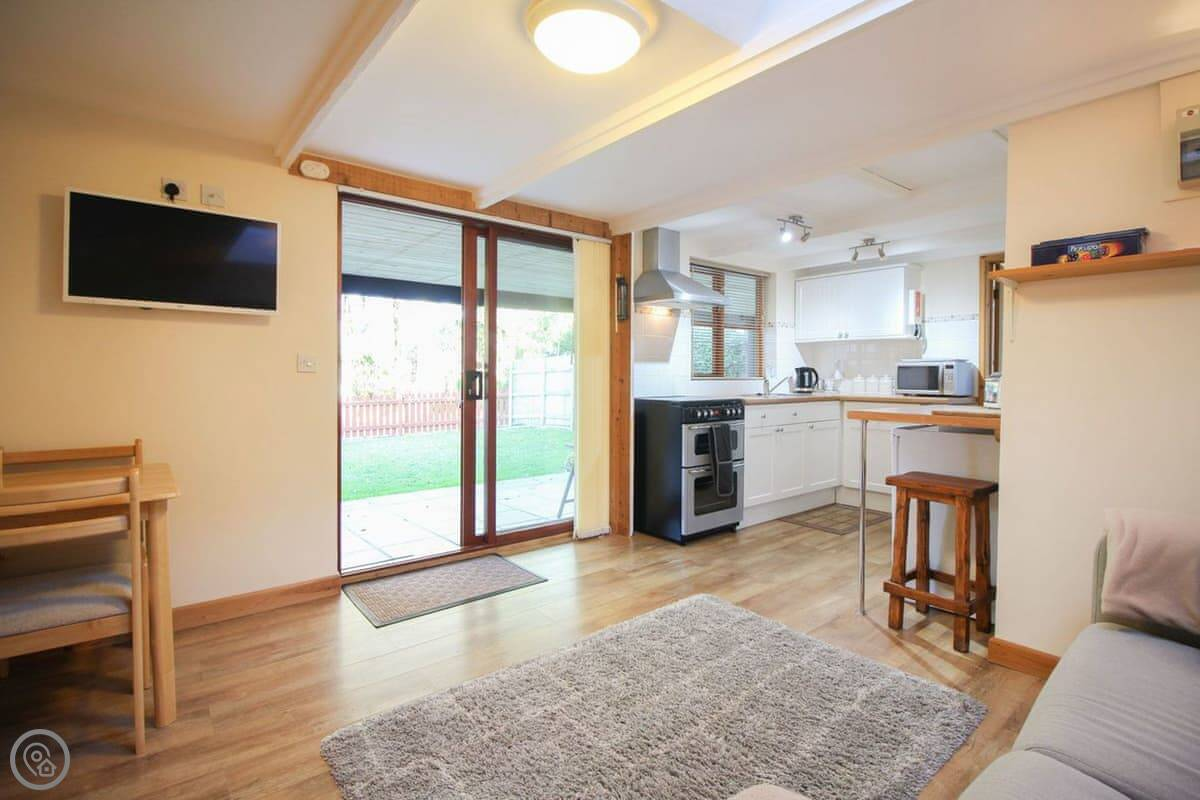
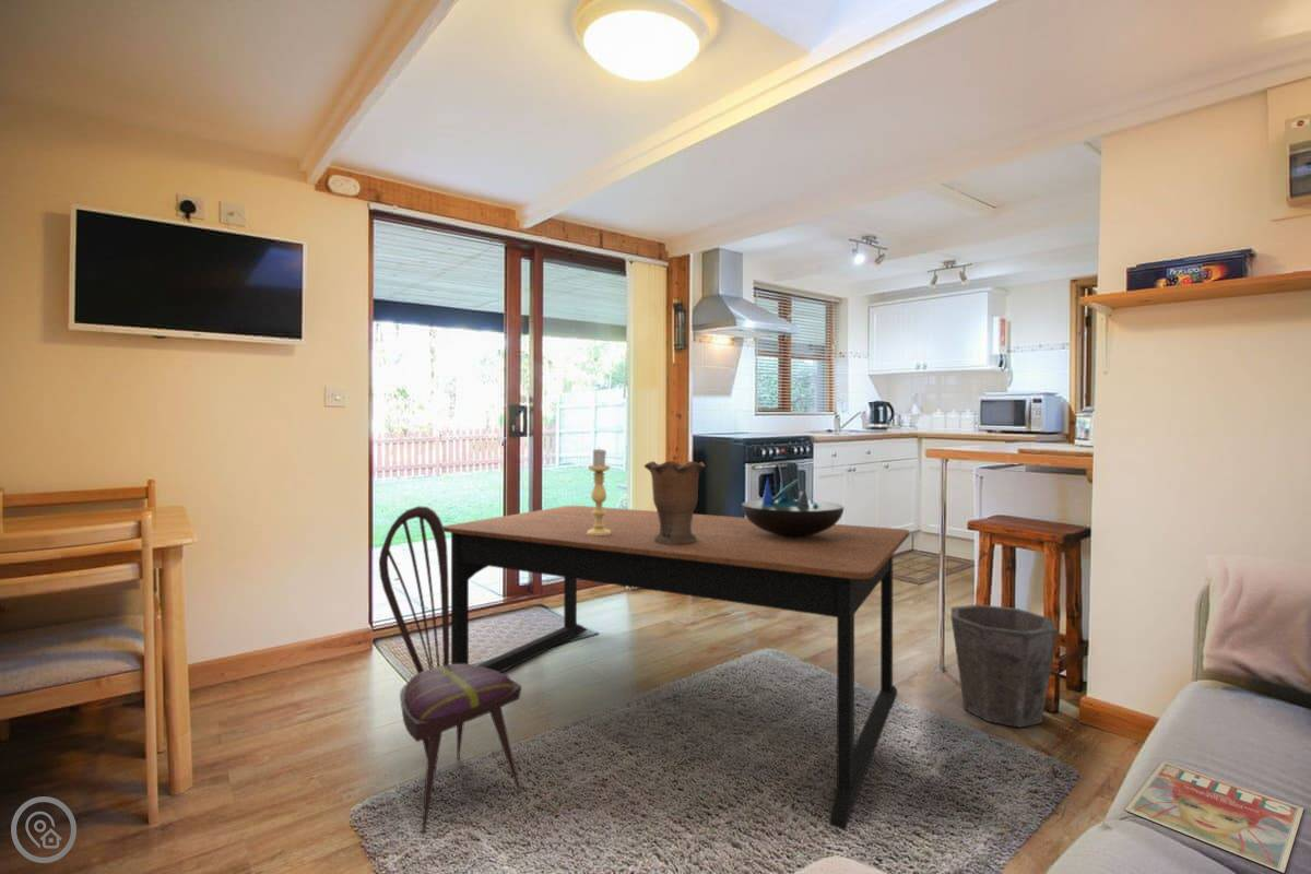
+ vase (674, 500)
+ dining chair (446, 647)
+ candle holder (599, 489)
+ dining table (676, 593)
+ decorative bowl (791, 505)
+ waste bin (1001, 663)
+ magazine (1214, 808)
